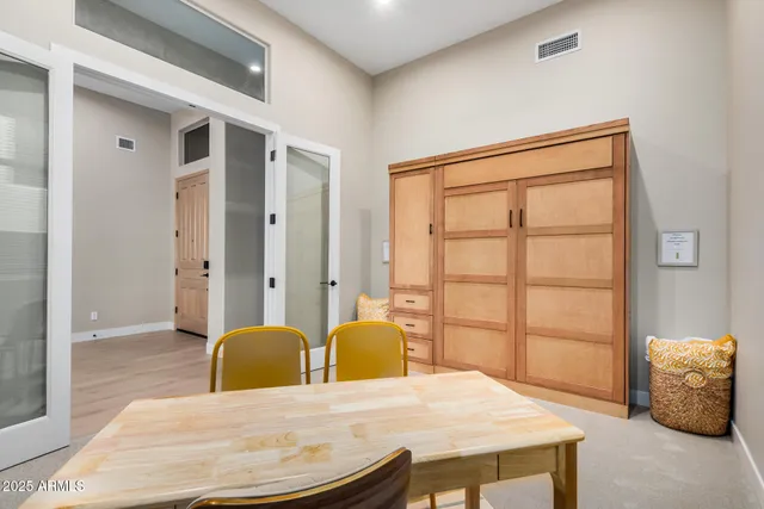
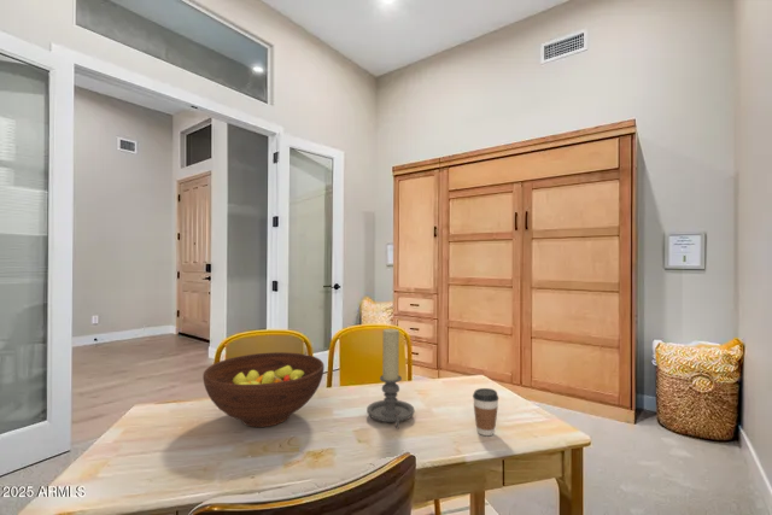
+ candle holder (391, 373)
+ coffee cup (485, 411)
+ fruit bowl (265, 392)
